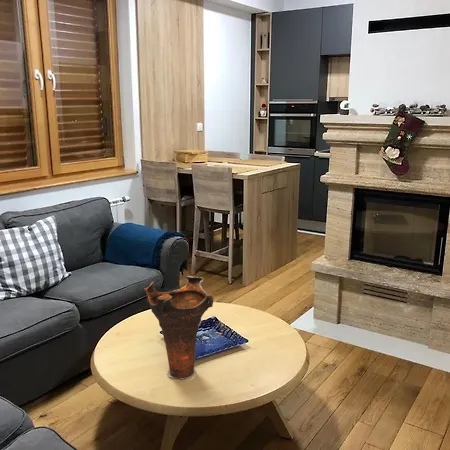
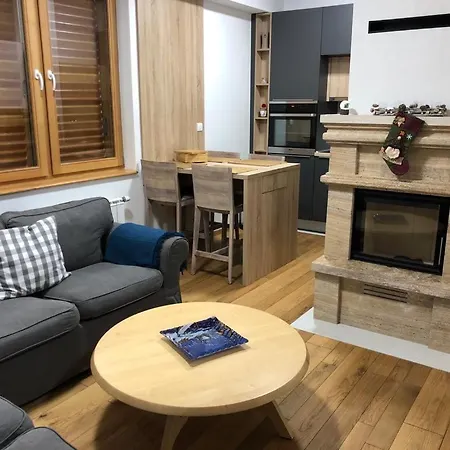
- vase (179, 328)
